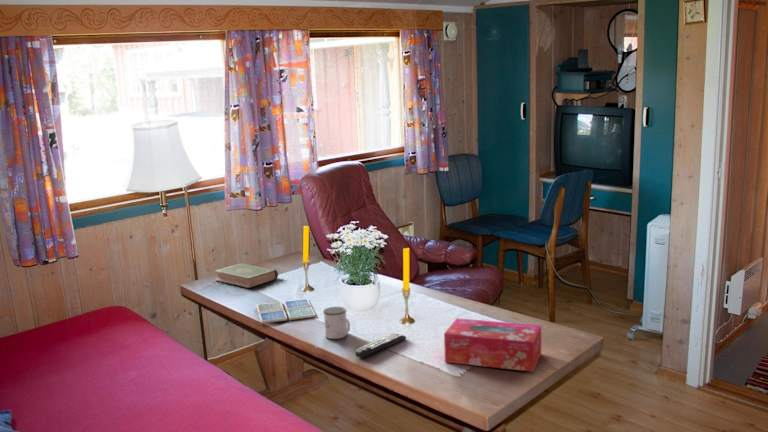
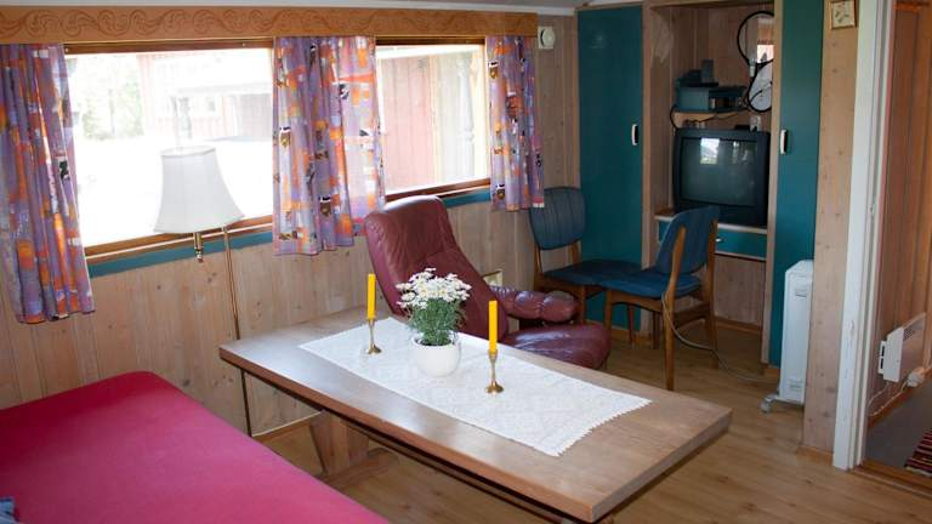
- tissue box (493, 343)
- remote control (381, 344)
- book (246, 274)
- drink coaster (286, 310)
- mug (338, 324)
